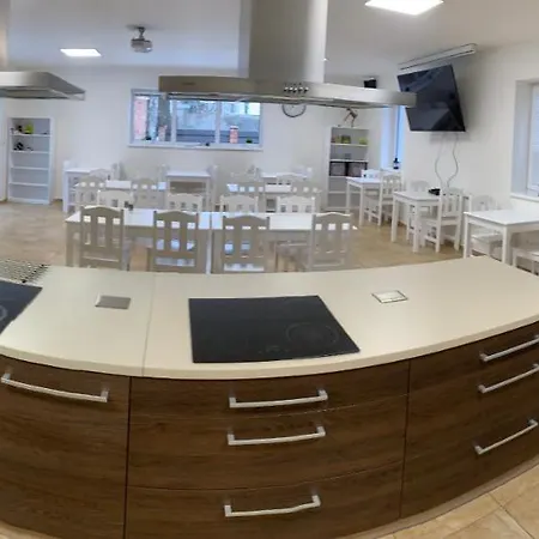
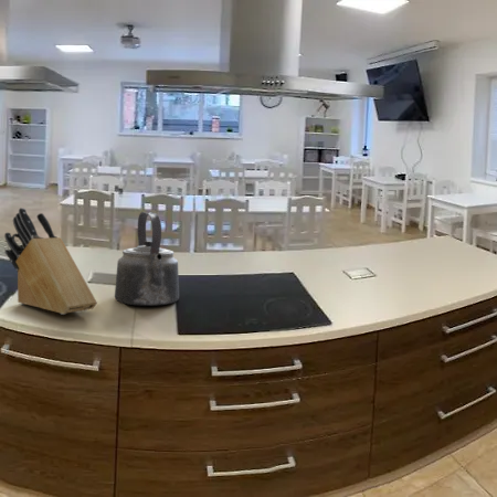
+ knife block (47, 257)
+ kettle (149, 257)
